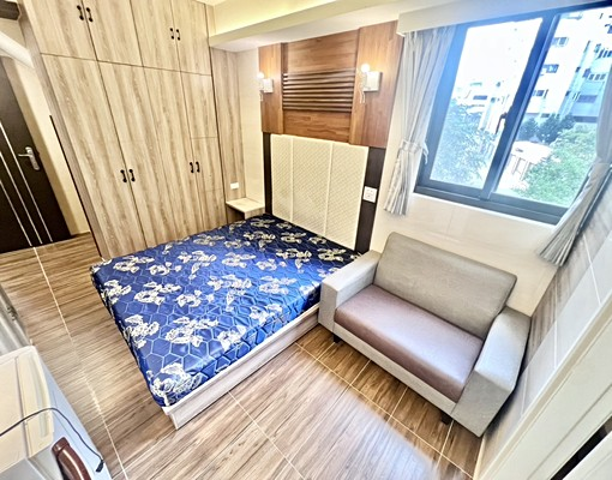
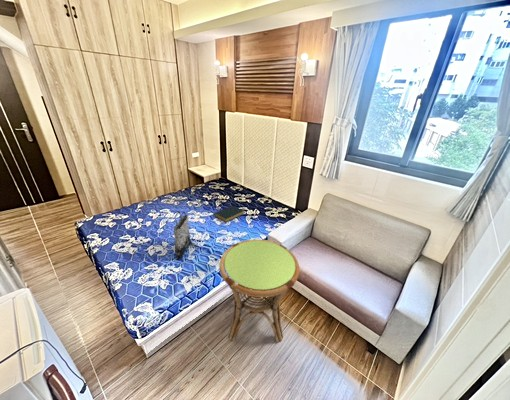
+ hardback book (229, 213)
+ side table (257, 291)
+ tote bag (181, 231)
